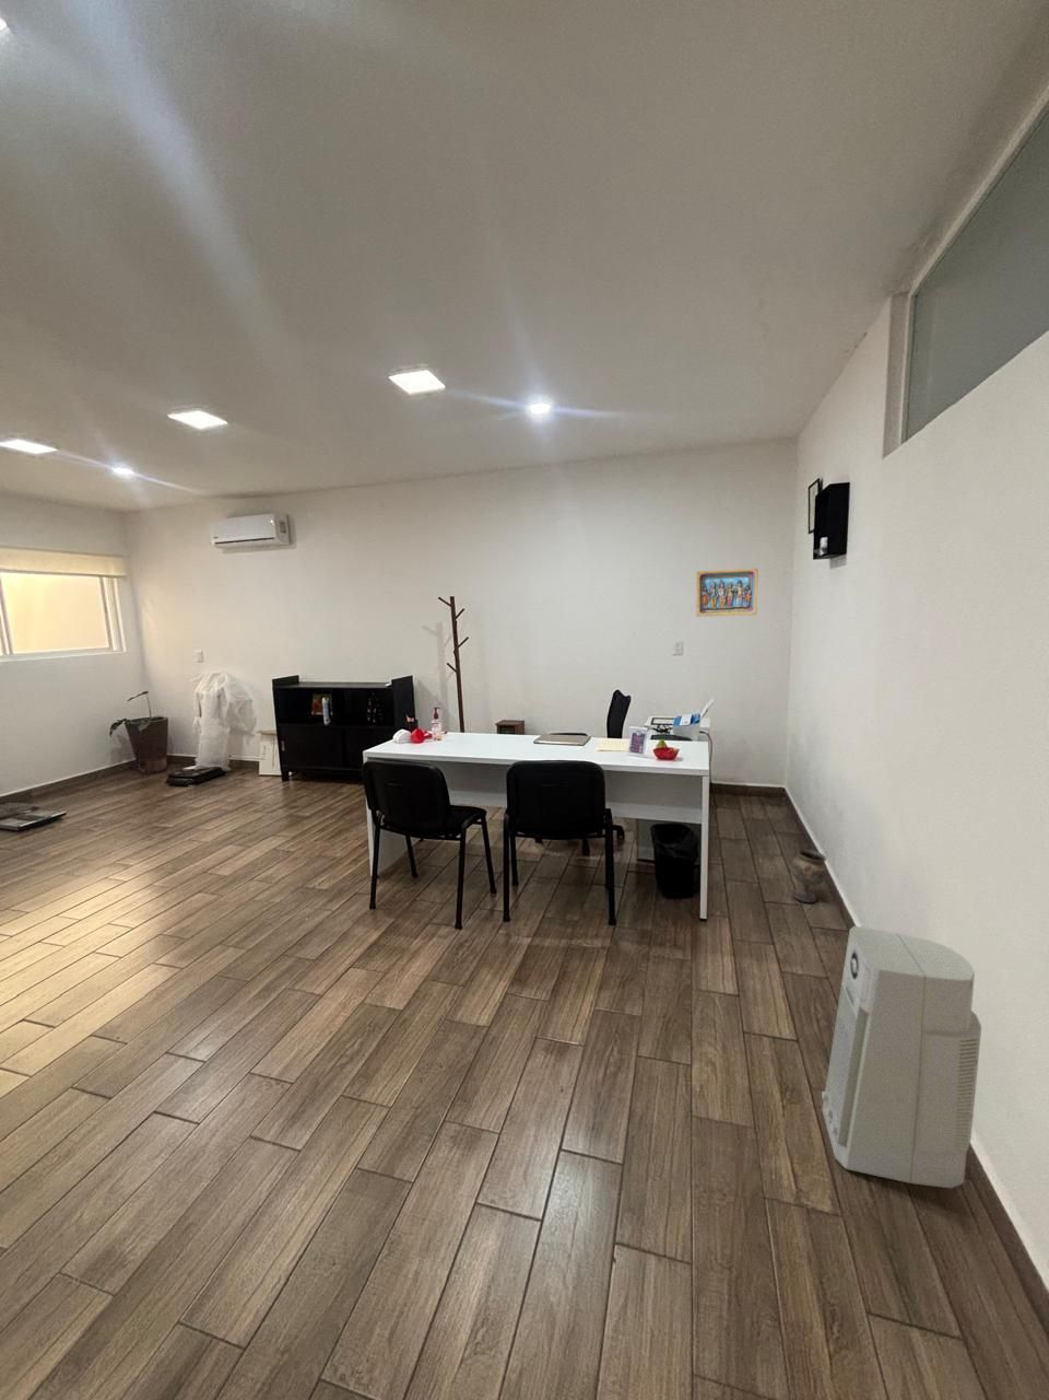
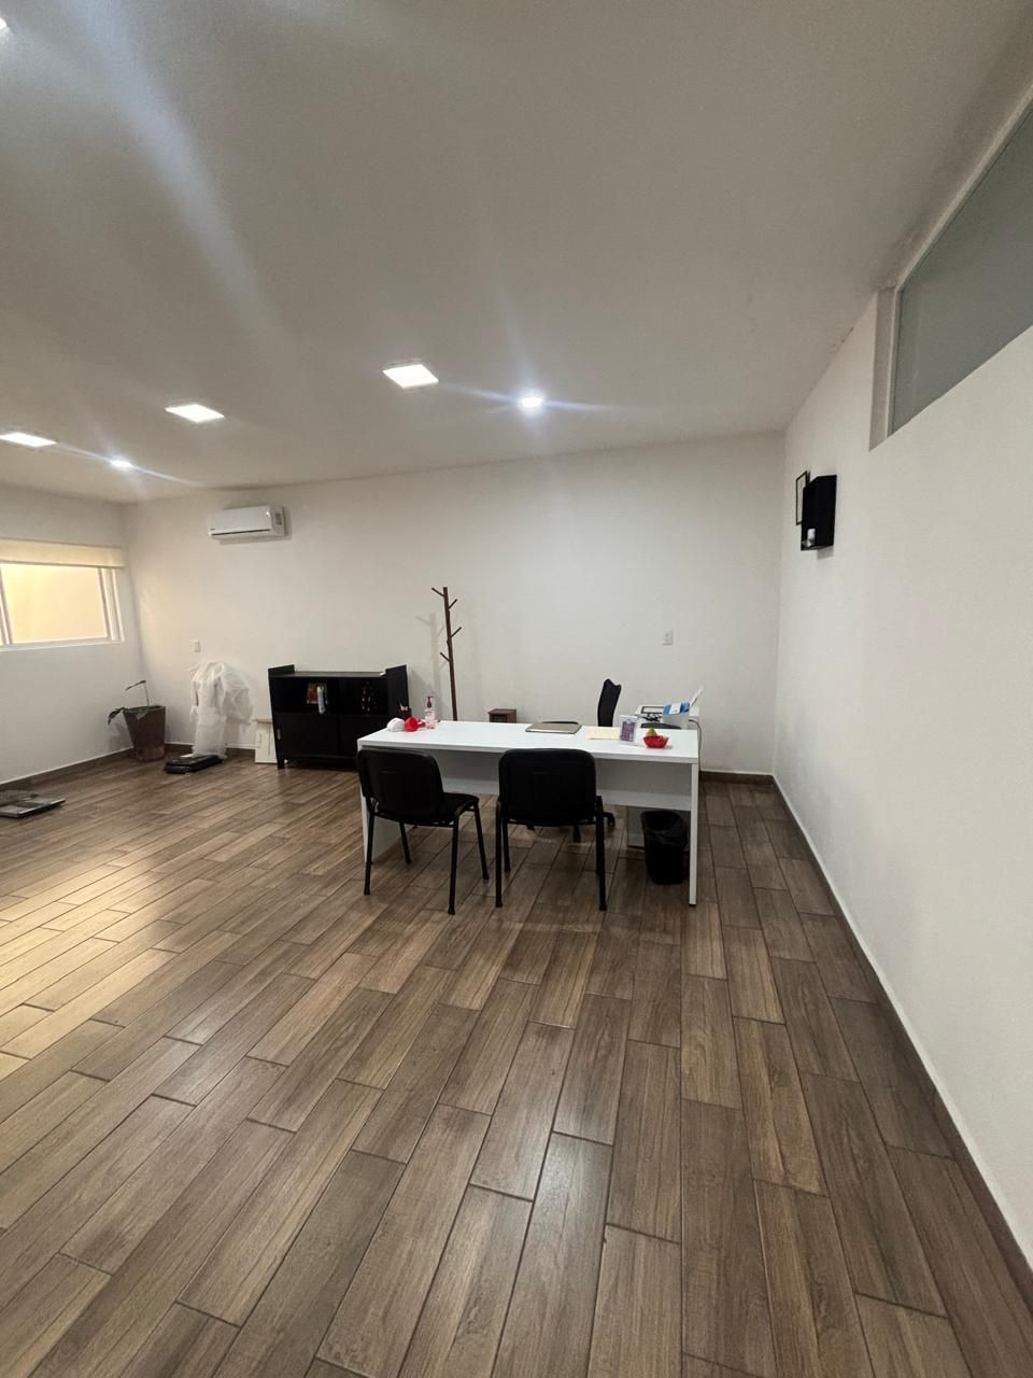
- goblet (809, 875)
- relief panel (725, 593)
- air purifier (898, 1051)
